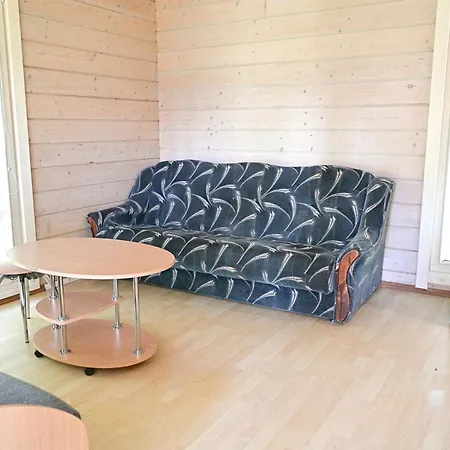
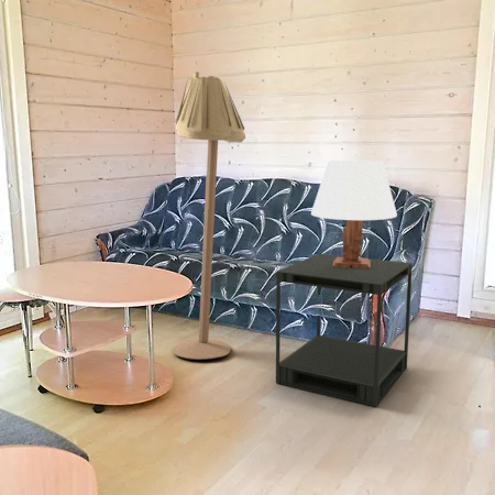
+ side table (341, 339)
+ floor lamp (209, 215)
+ table lamp (353, 212)
